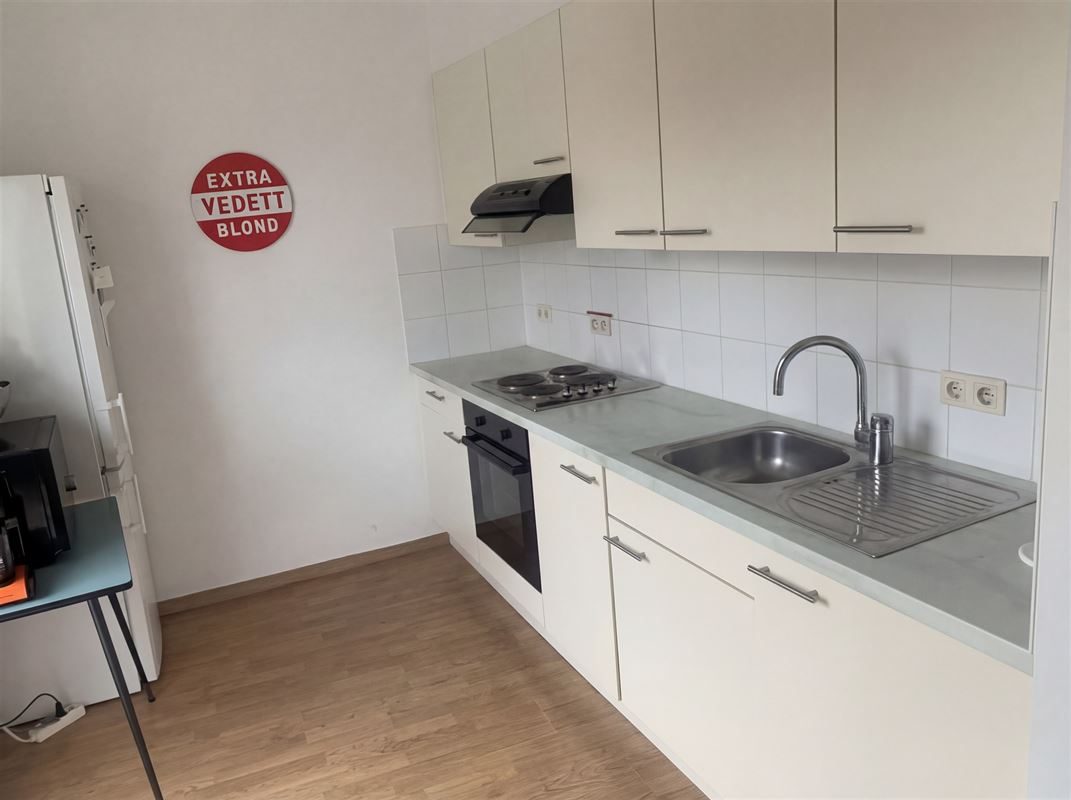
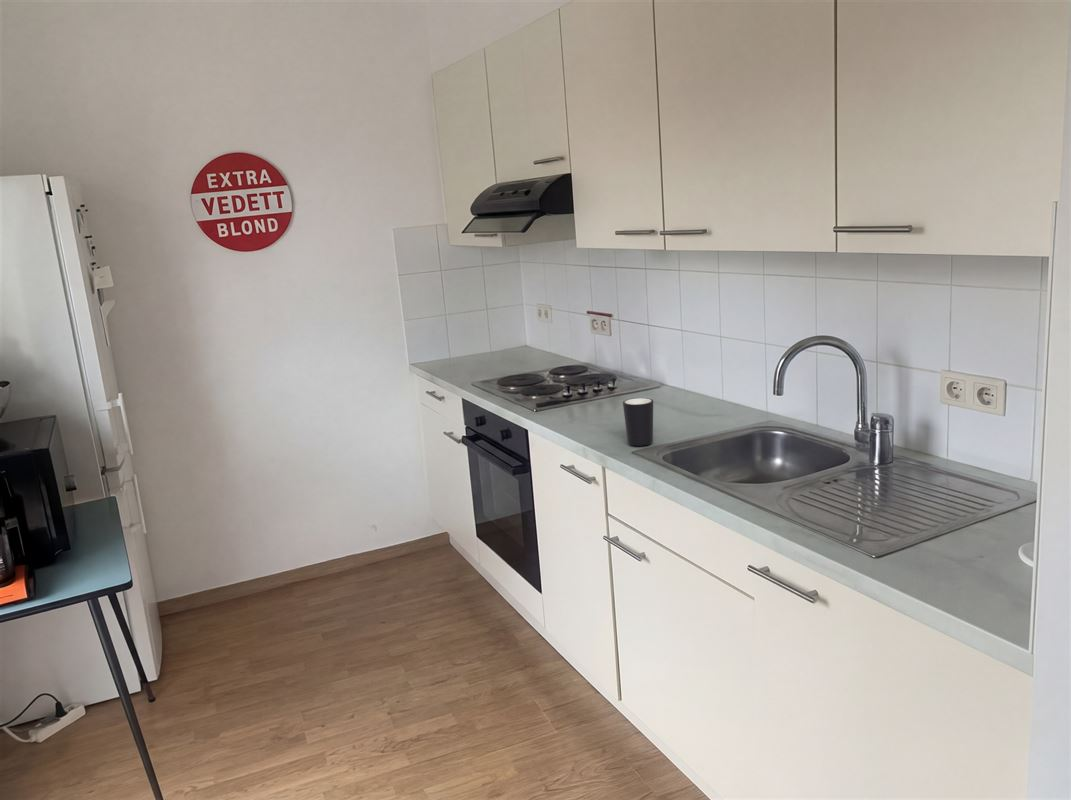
+ mug (637, 421)
